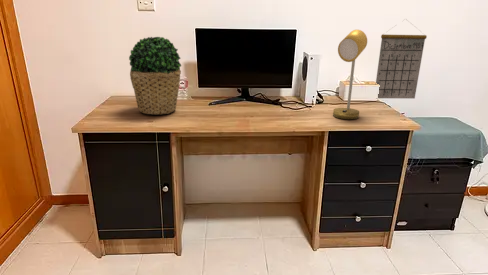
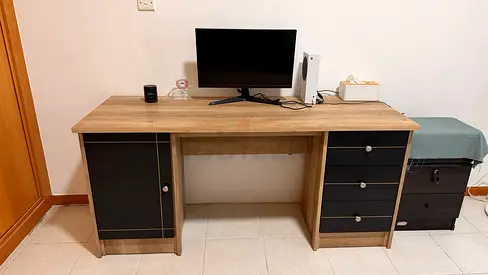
- potted plant (156, 74)
- desk lamp (351, 74)
- calendar (400, 59)
